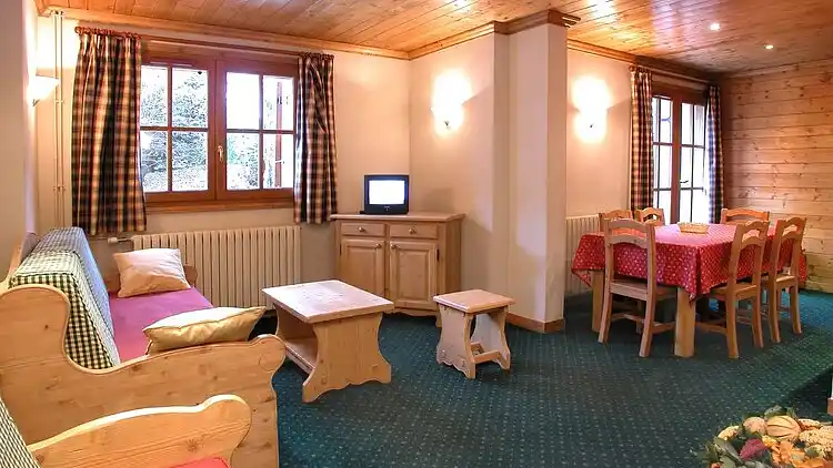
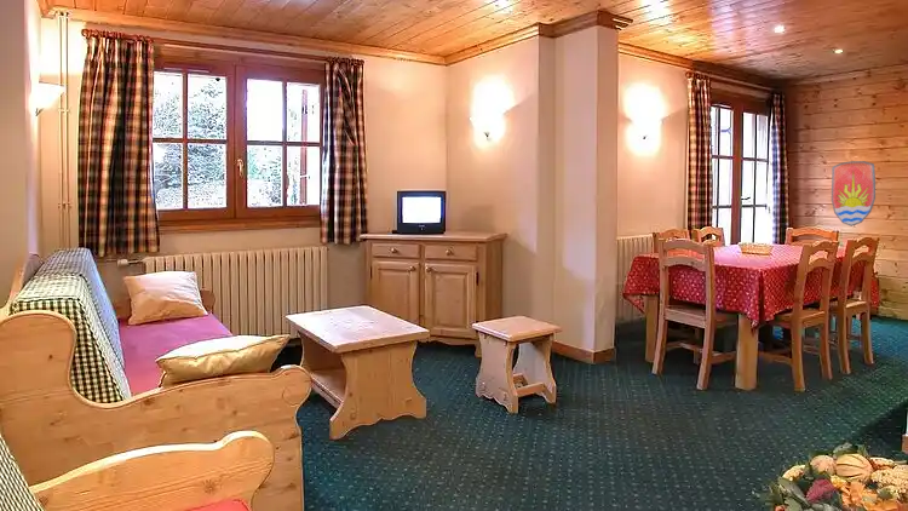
+ decorative shield (851, 194)
